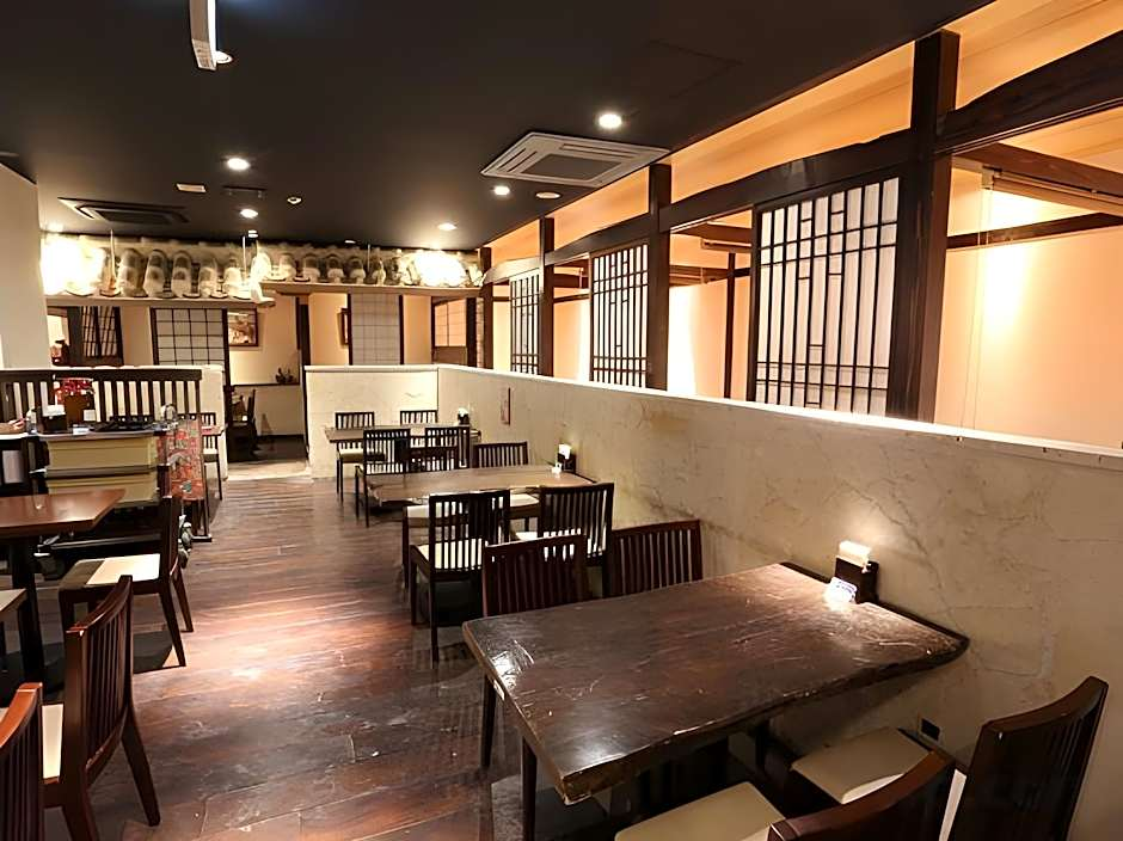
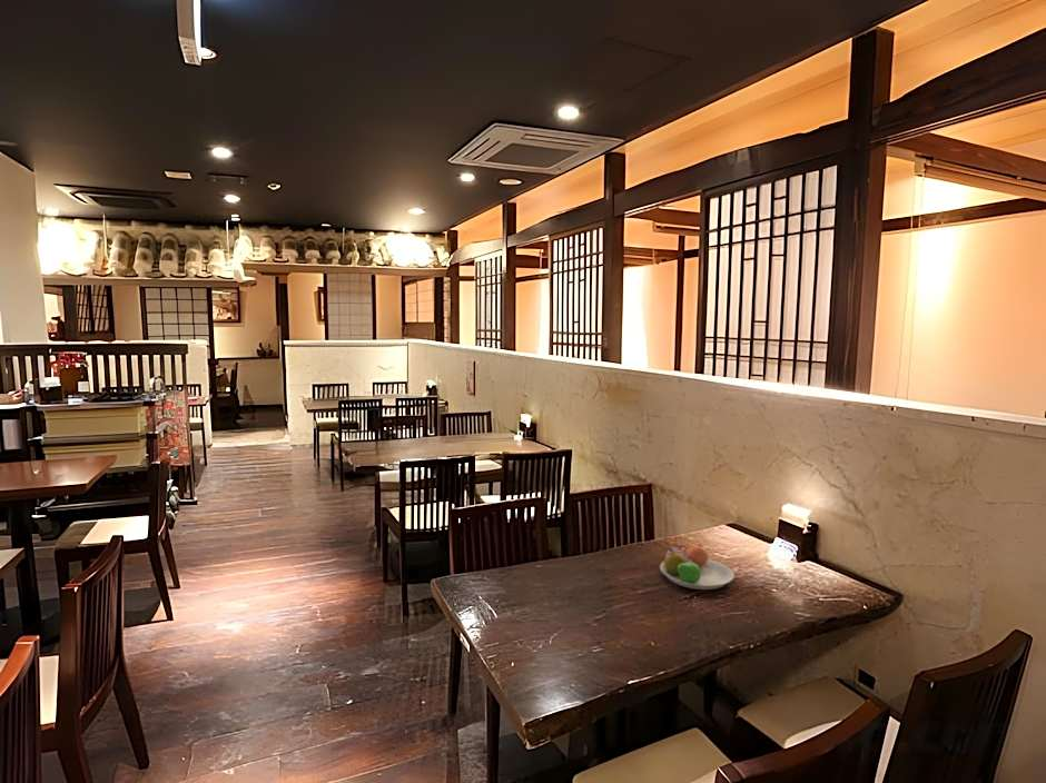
+ fruit bowl (693, 564)
